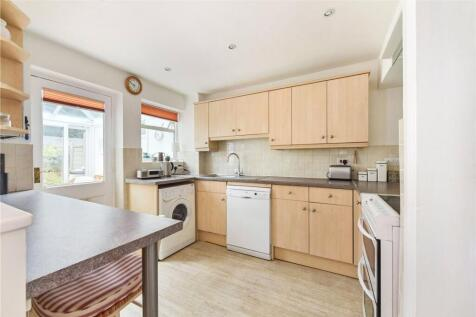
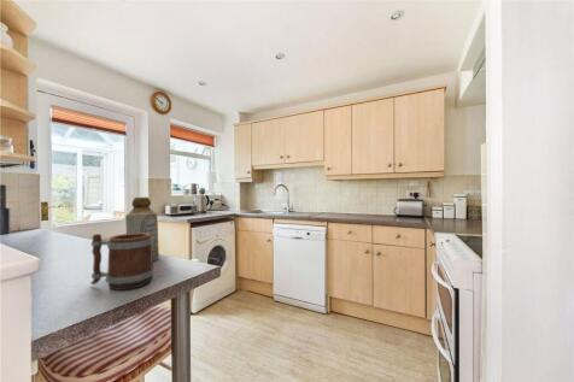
+ bottle (142, 228)
+ mug (122, 258)
